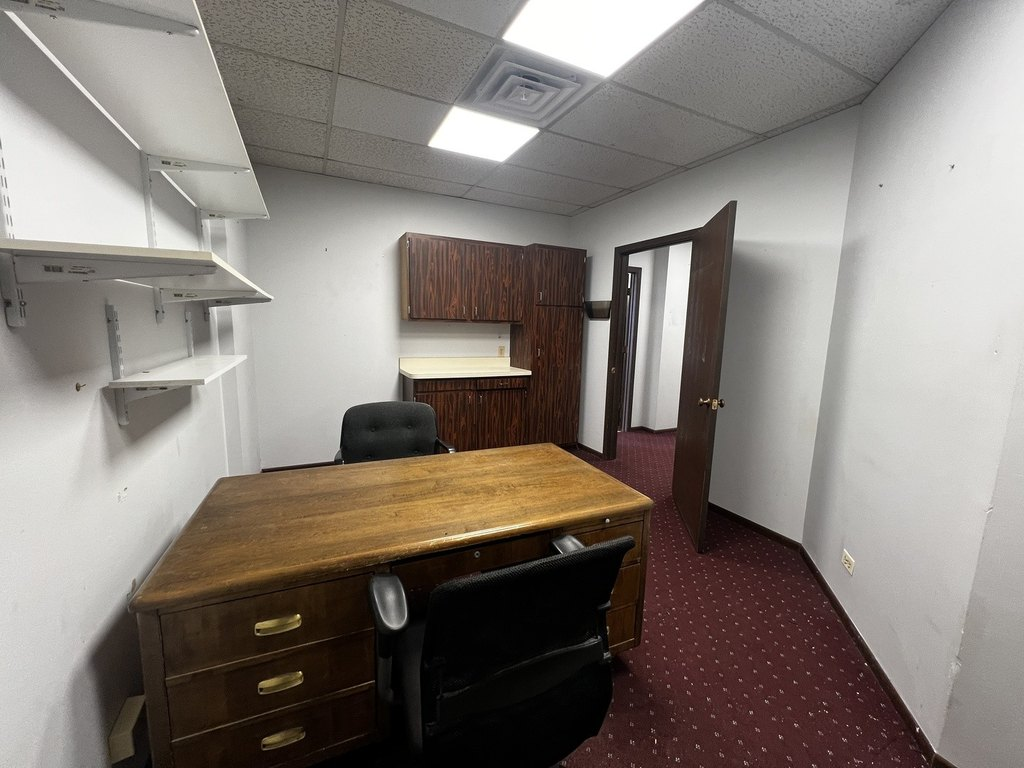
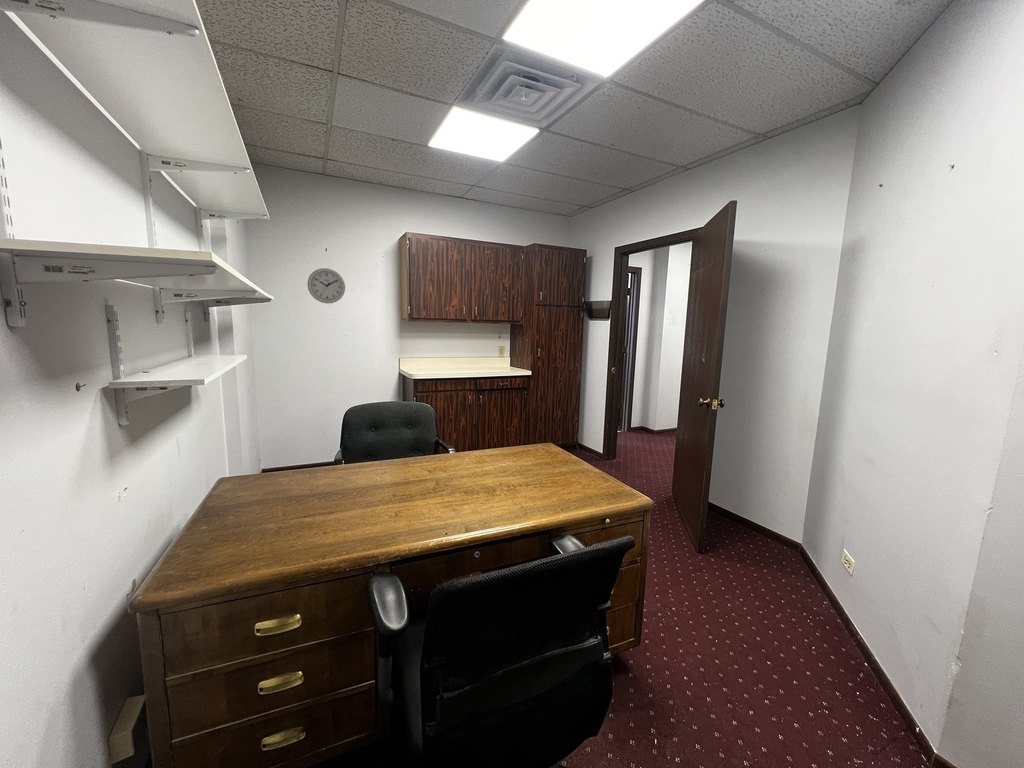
+ wall clock (326, 285)
